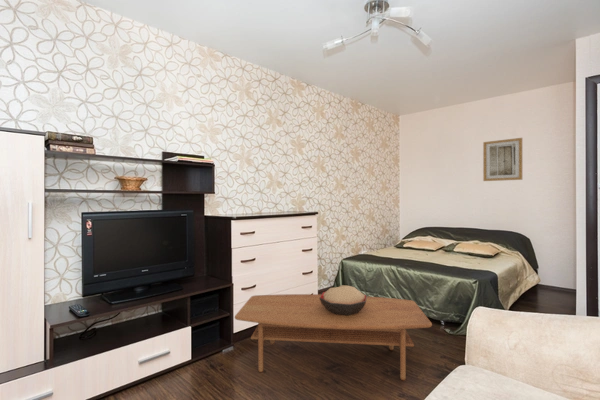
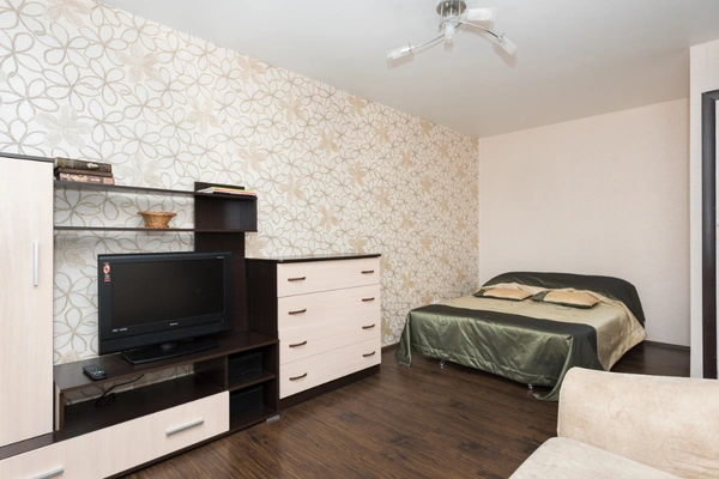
- wall art (502, 160)
- coffee table (330, 334)
- decorative bowl (343, 297)
